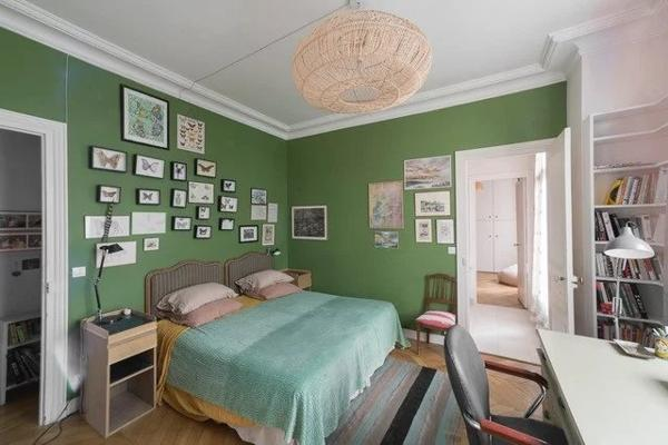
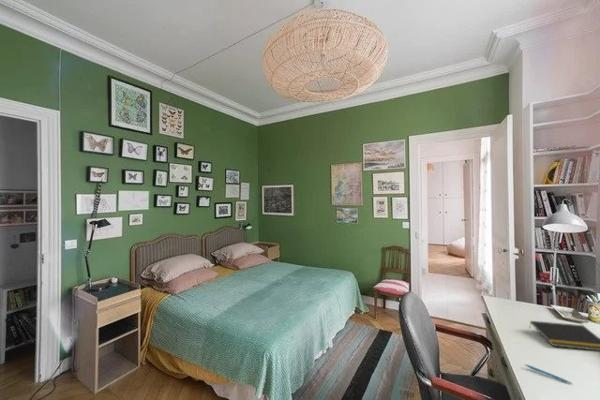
+ notepad (568, 335)
+ pen (547, 373)
